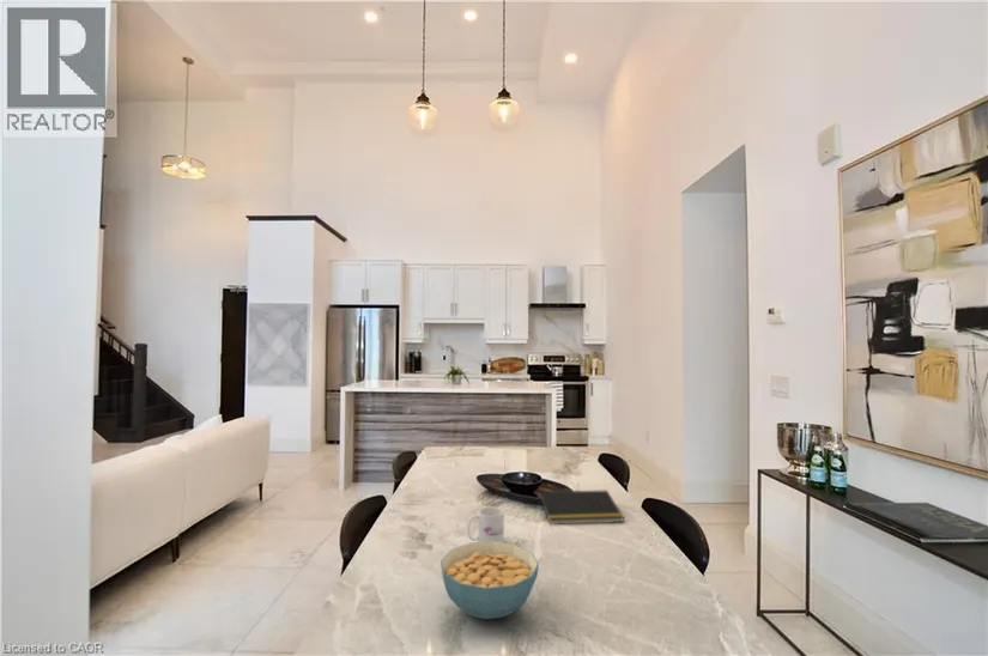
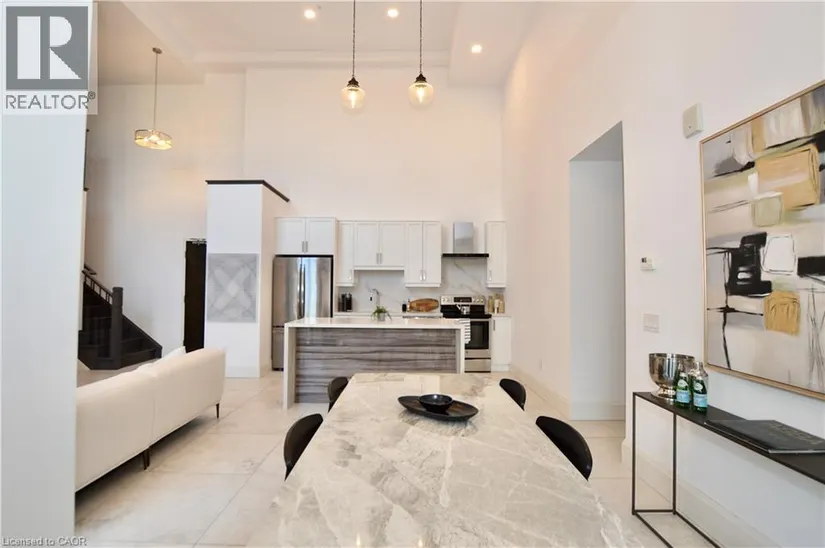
- cereal bowl (489, 585)
- notepad (580, 505)
- mug (485, 527)
